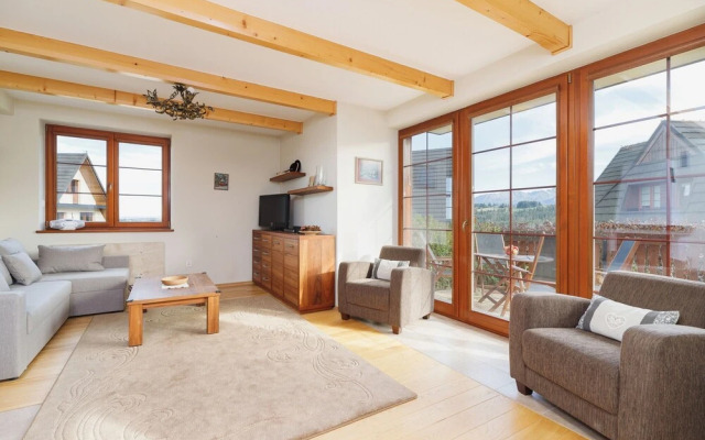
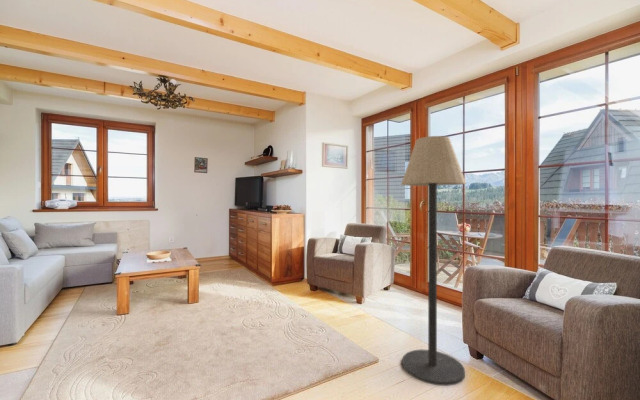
+ floor lamp (432, 253)
